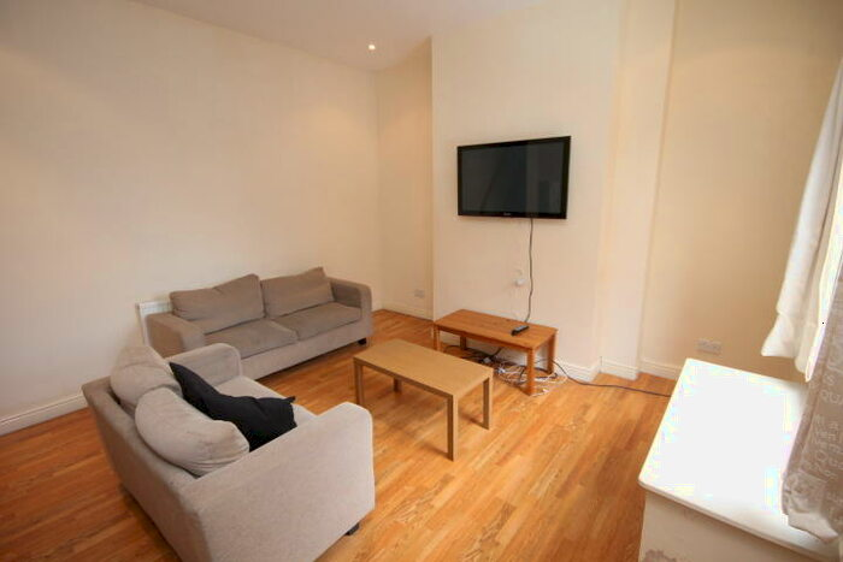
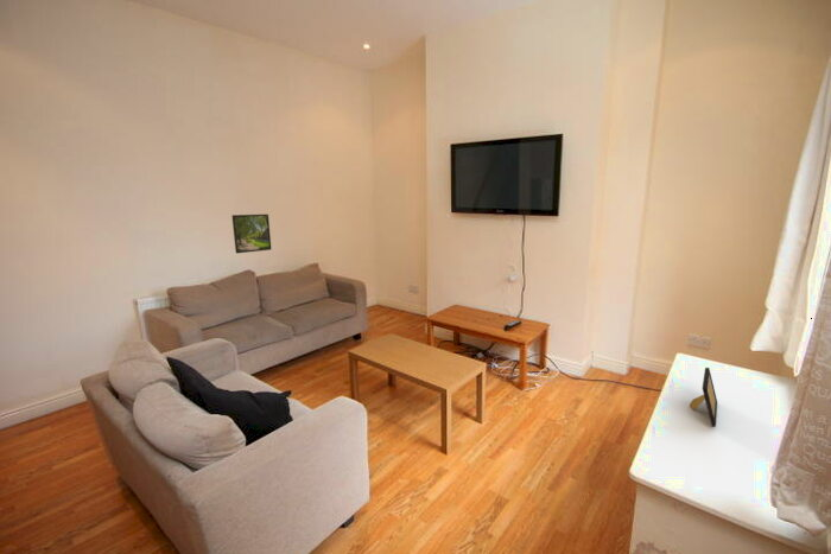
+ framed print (252, 233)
+ picture frame (704, 394)
